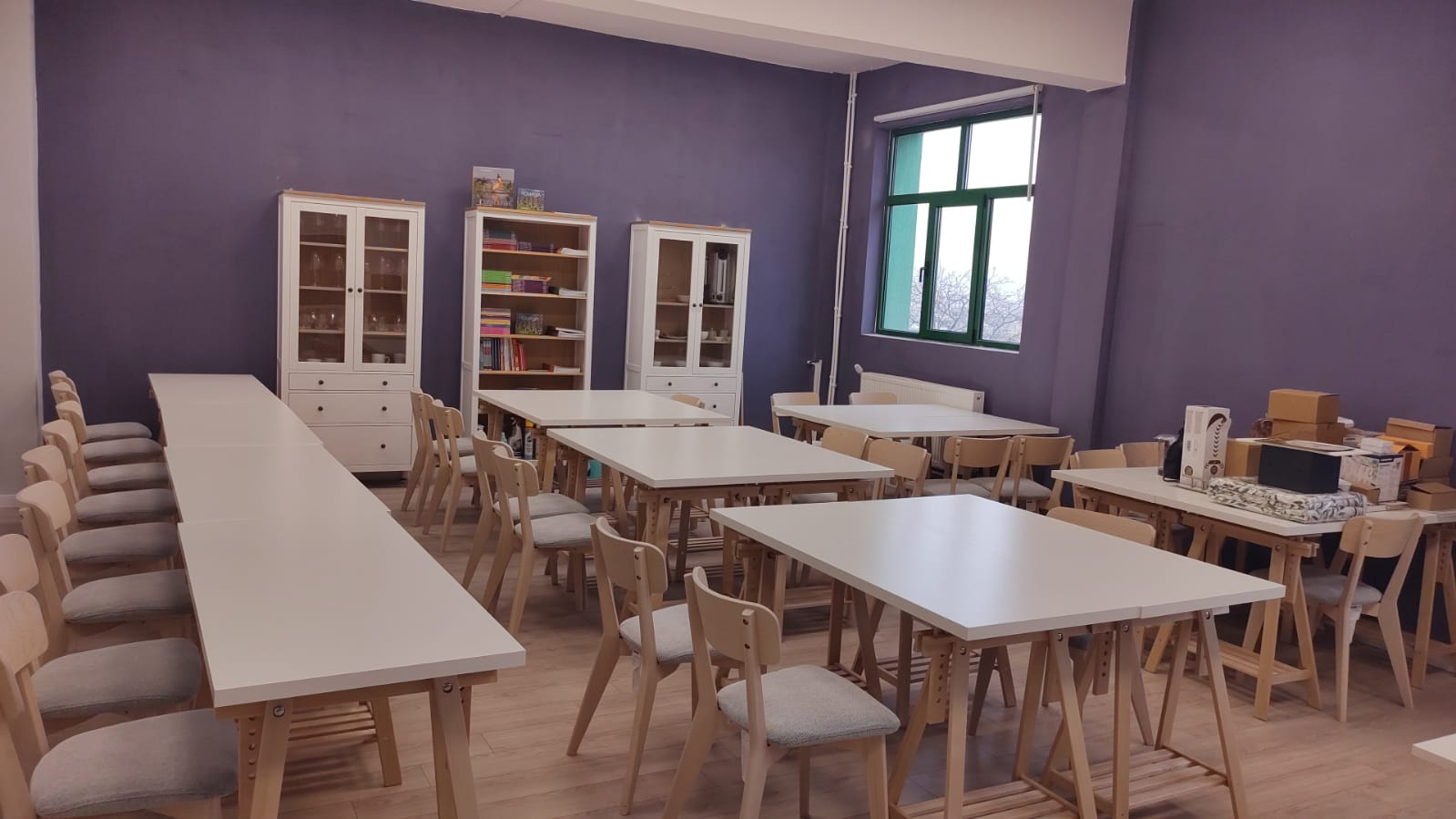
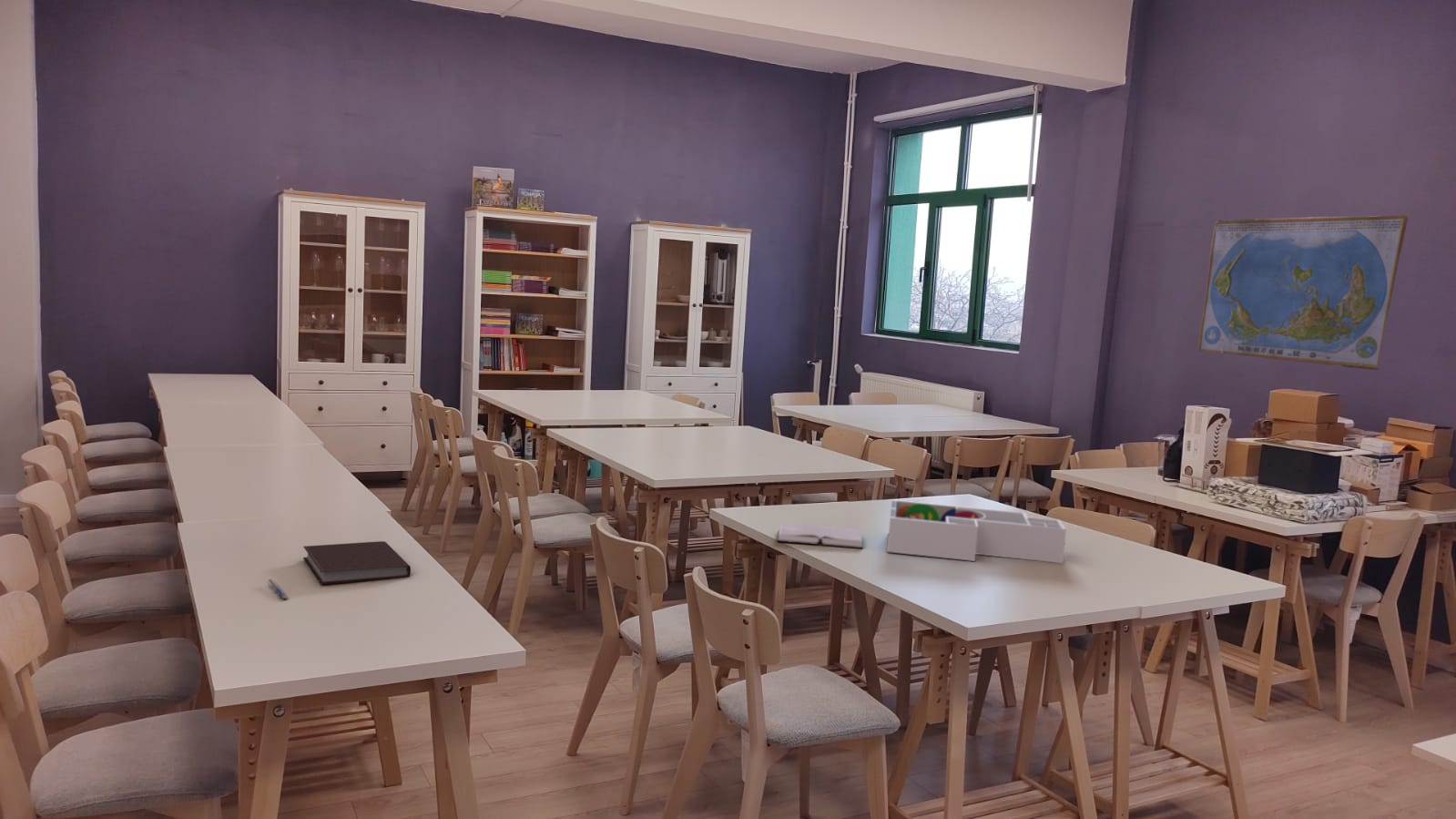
+ hardback book (820, 534)
+ notebook (355, 561)
+ world map (1292, 289)
+ desk organizer (974, 533)
+ pen (277, 589)
